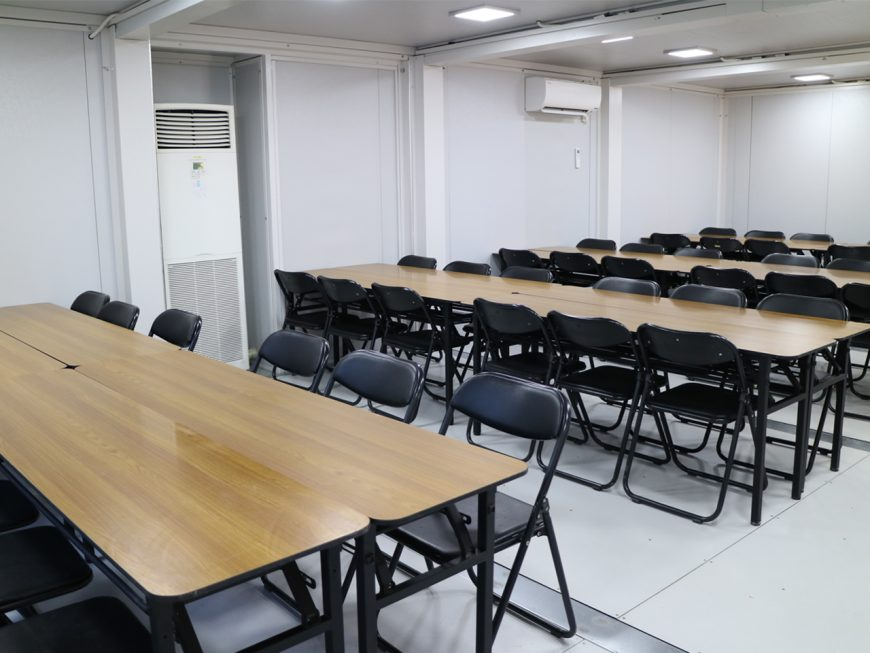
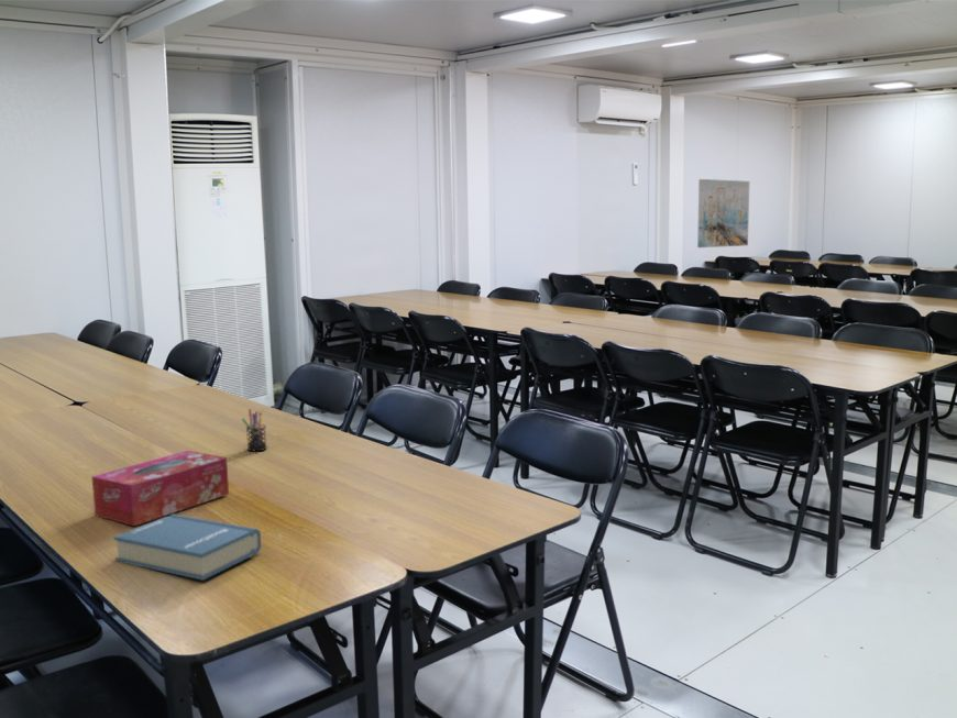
+ tissue box (163, 485)
+ hardback book (188, 543)
+ pen holder (253, 429)
+ wall art (724, 213)
